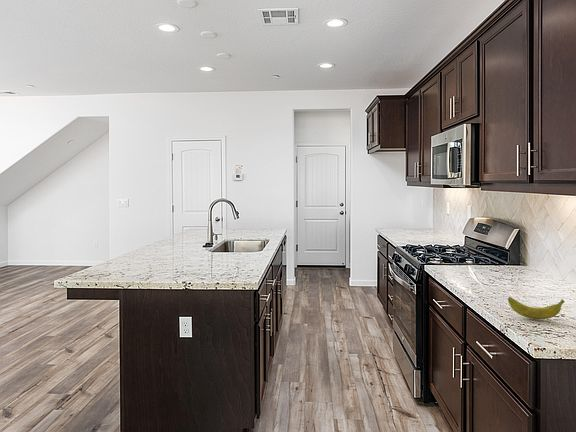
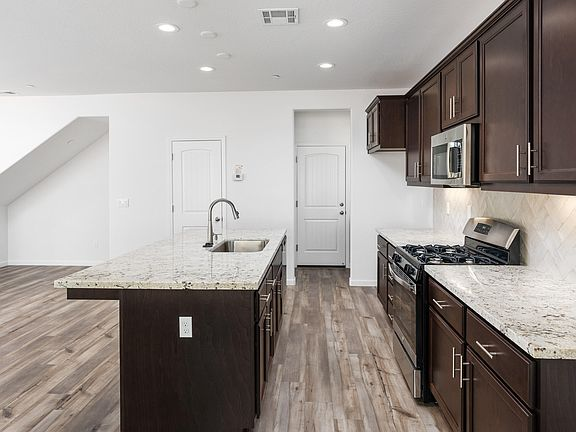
- banana (535, 308)
